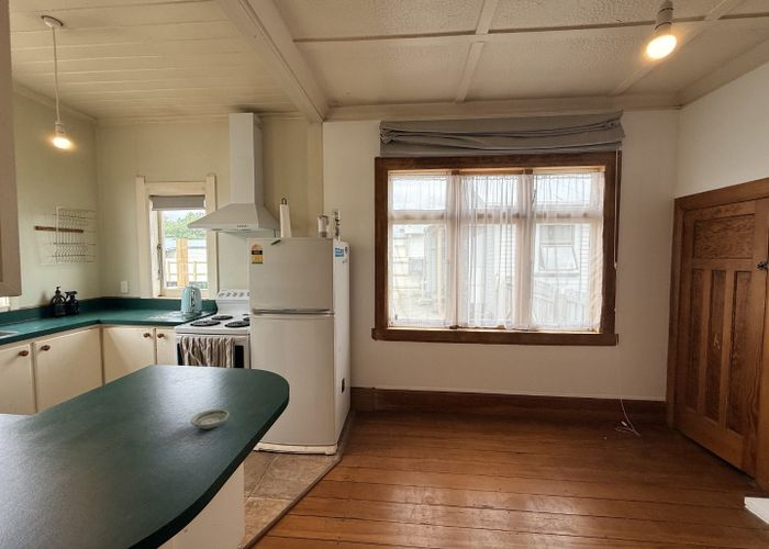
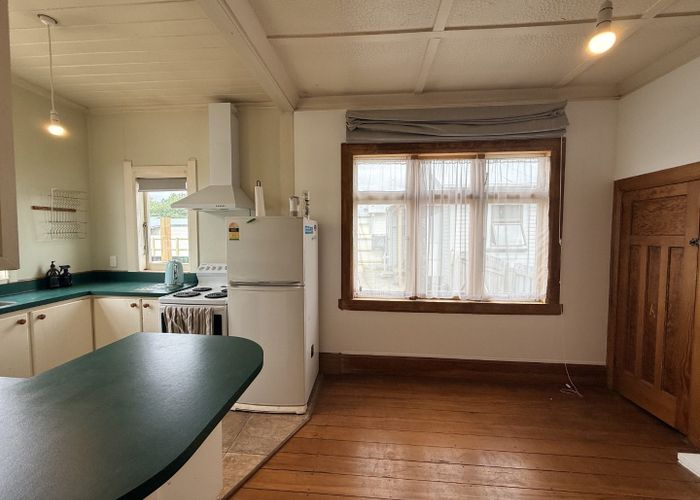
- saucer (210, 421)
